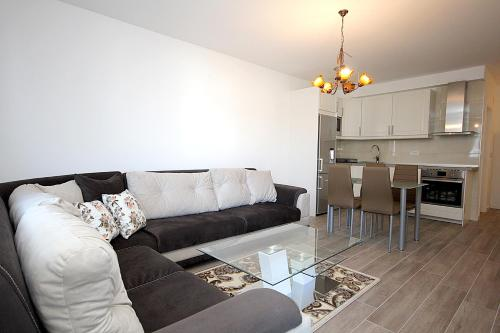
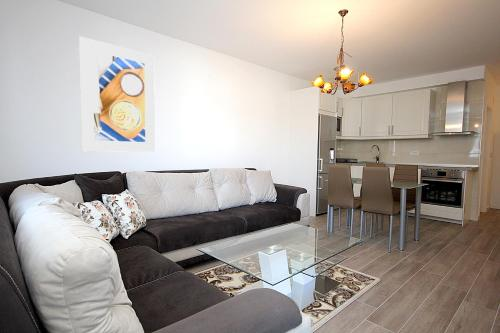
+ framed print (120, 99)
